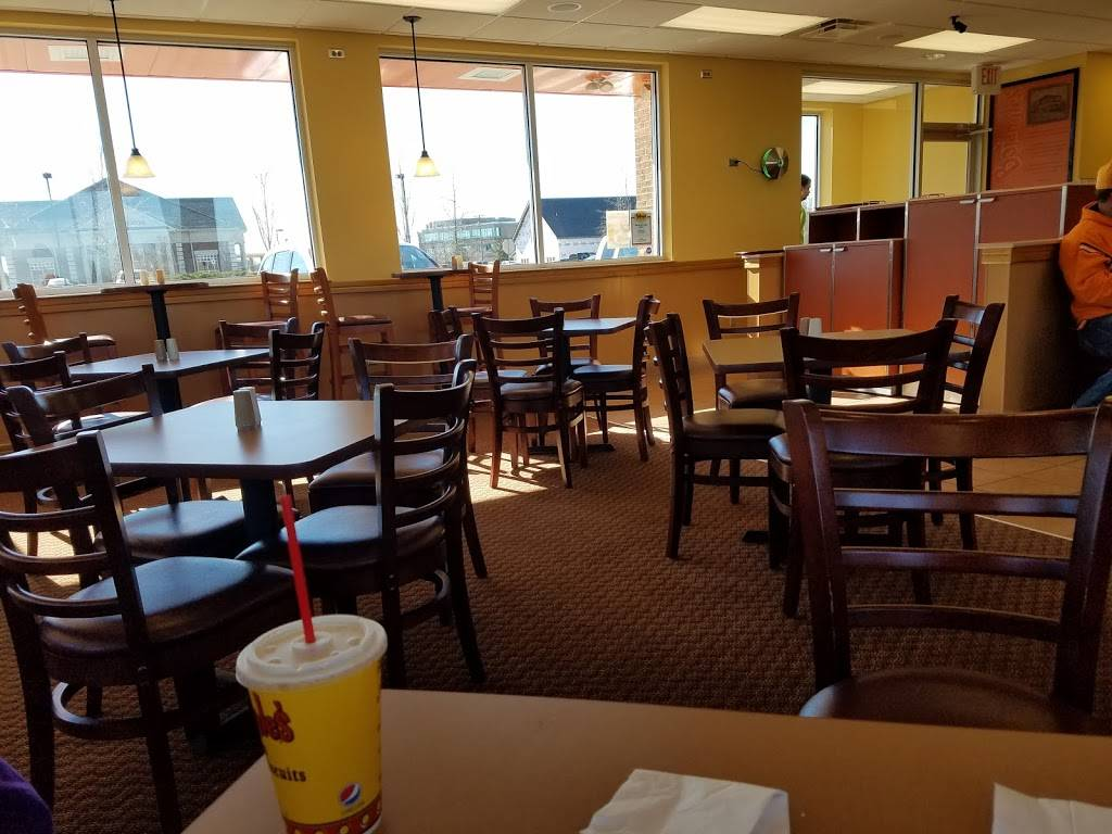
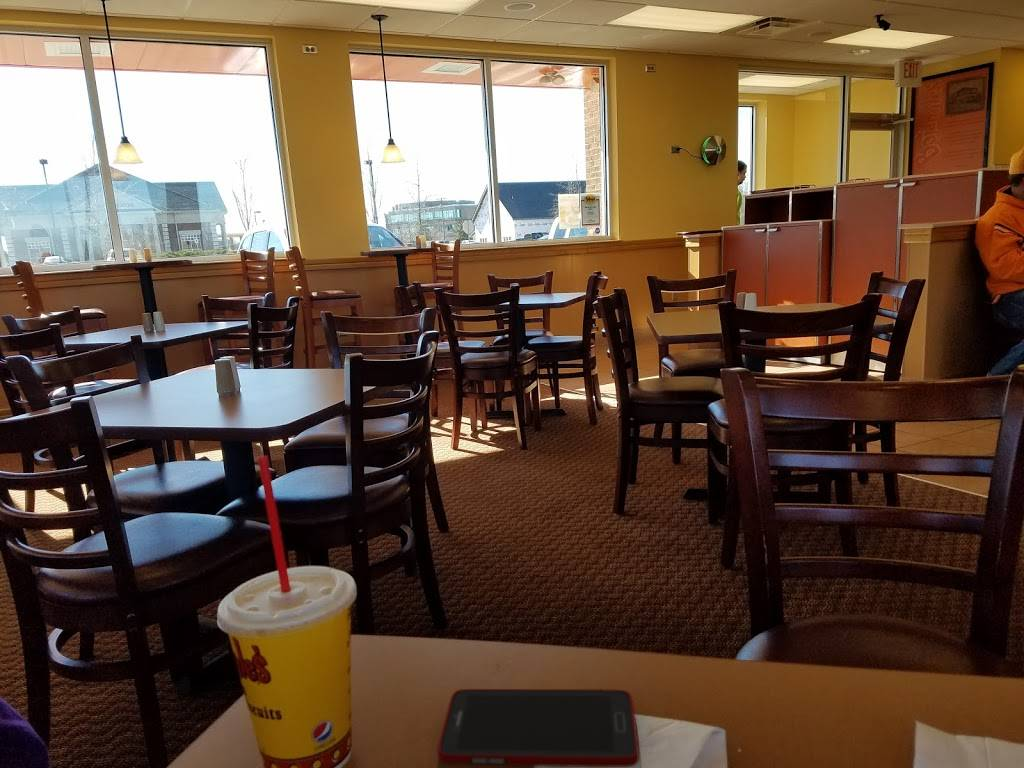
+ cell phone (539, 726)
